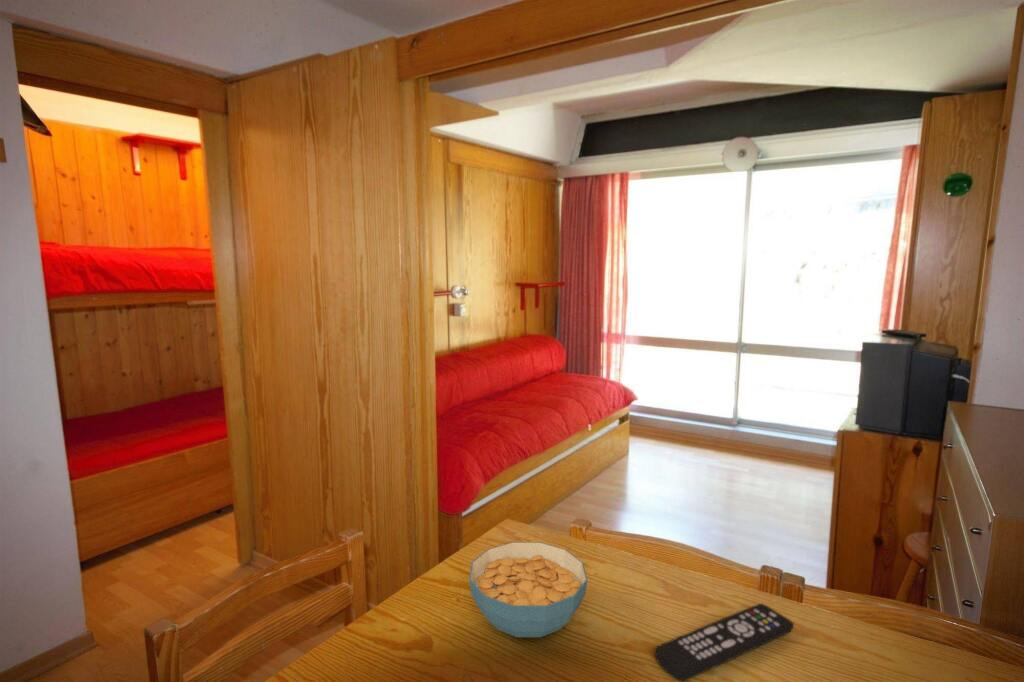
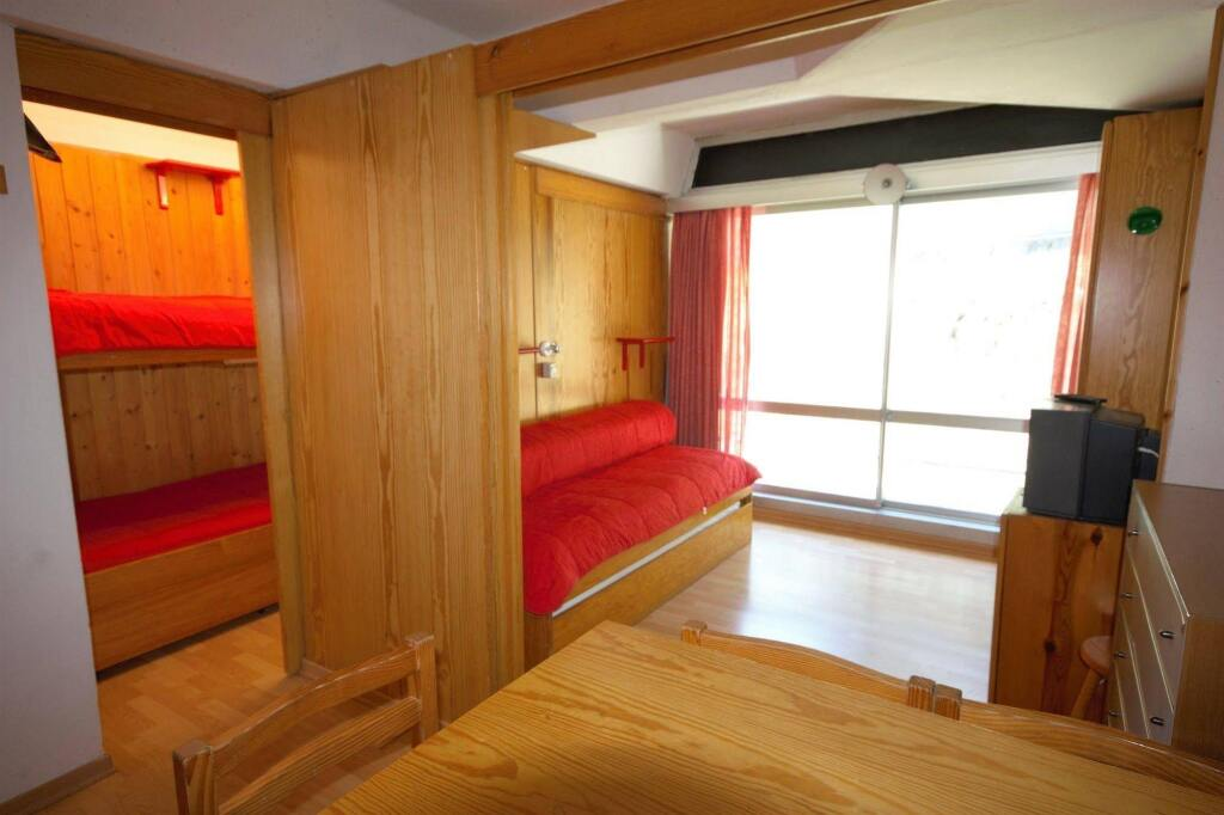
- remote control (725, 640)
- cereal bowl (527, 597)
